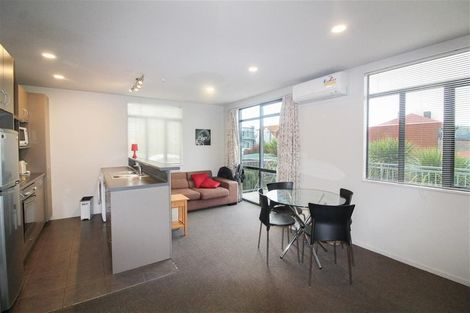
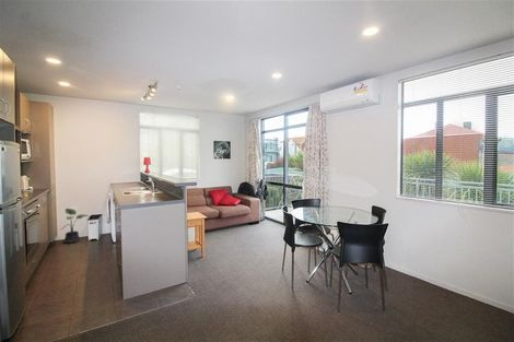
+ potted plant (73, 224)
